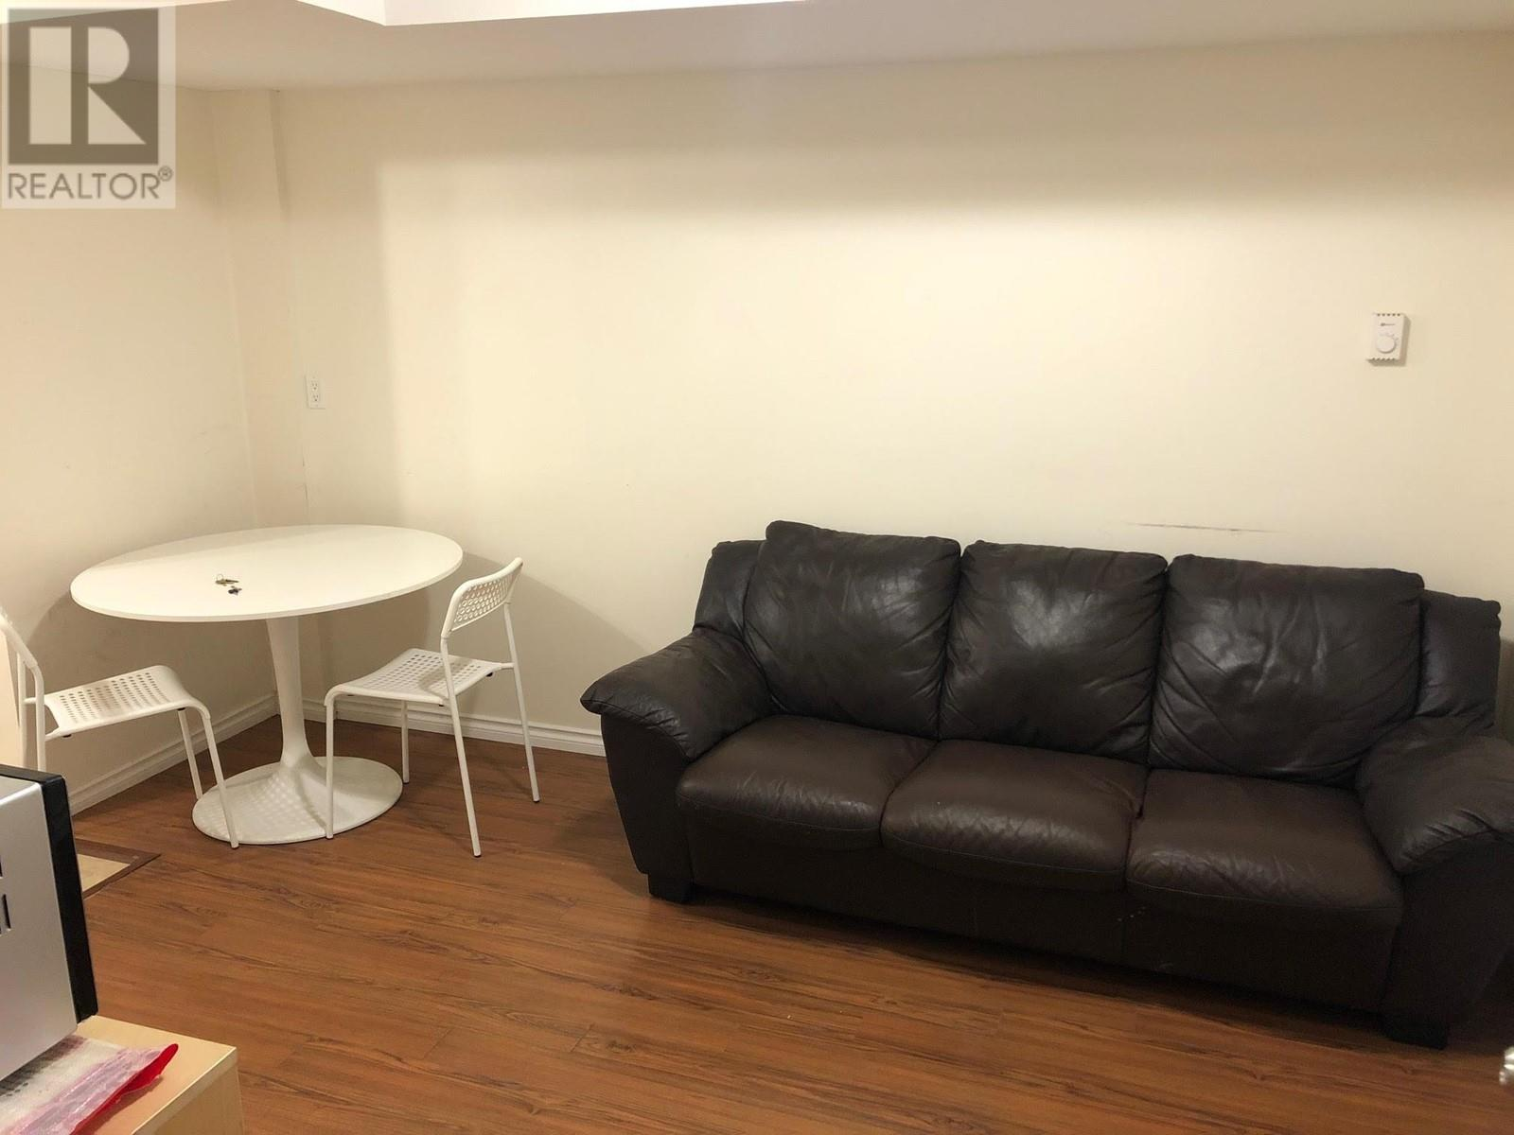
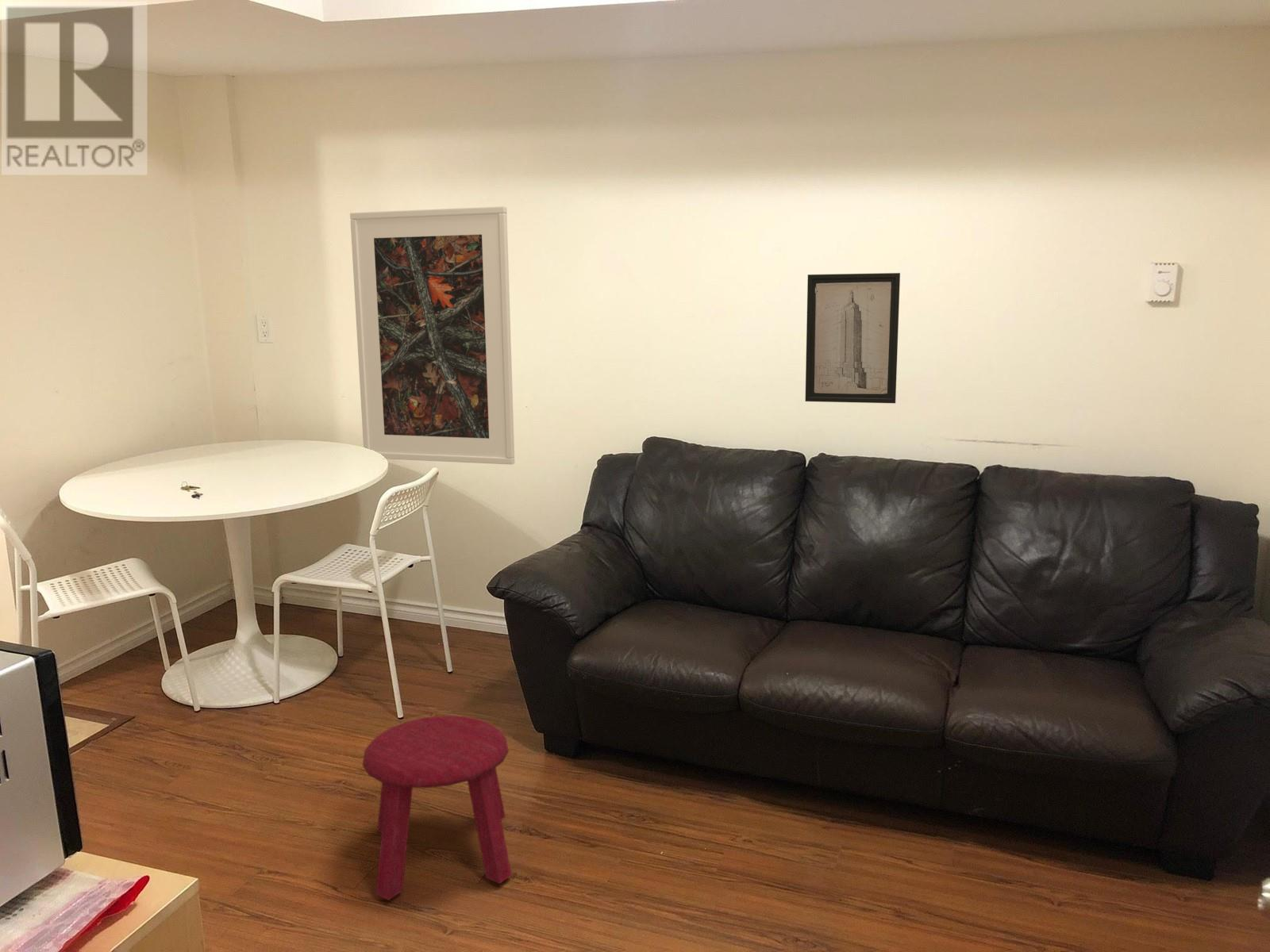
+ stool (439, 786)
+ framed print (432, 338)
+ wall art (851, 338)
